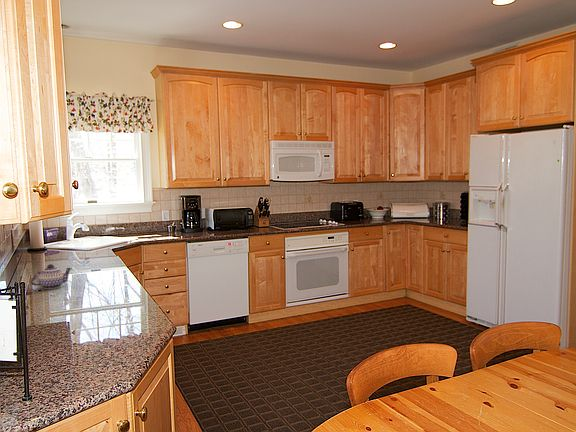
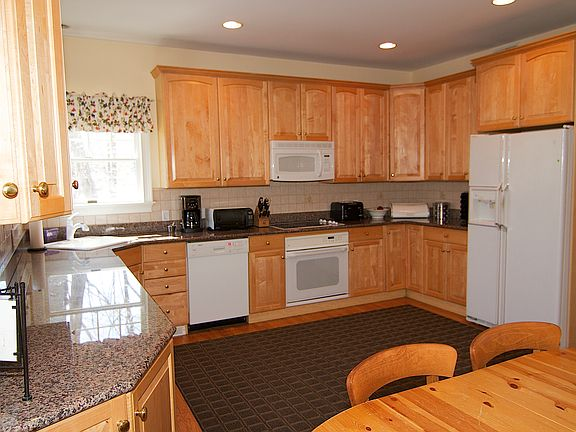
- teapot (51, 275)
